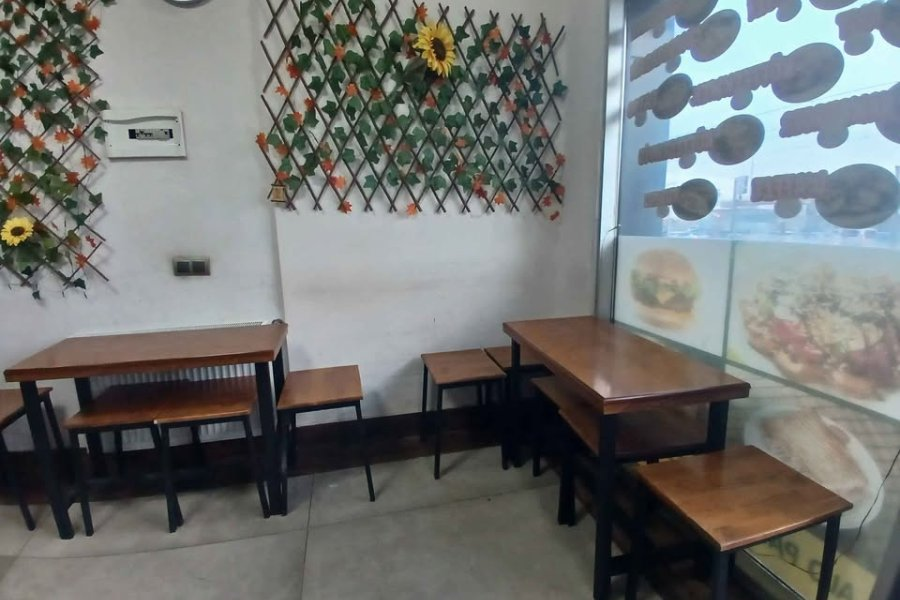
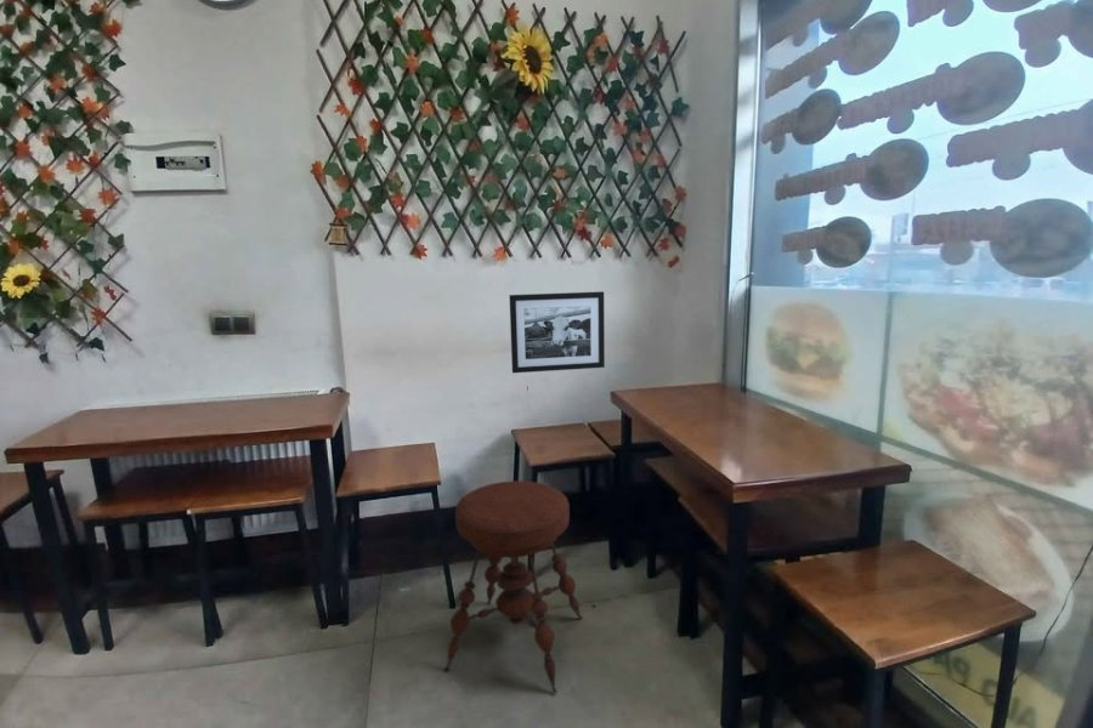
+ picture frame (557, 331)
+ stool (515, 571)
